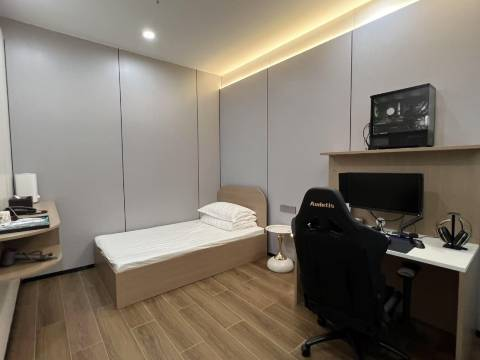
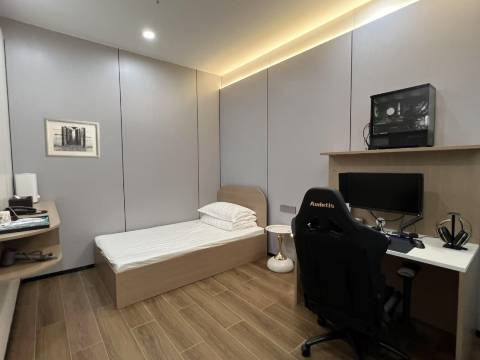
+ wall art (73, 139)
